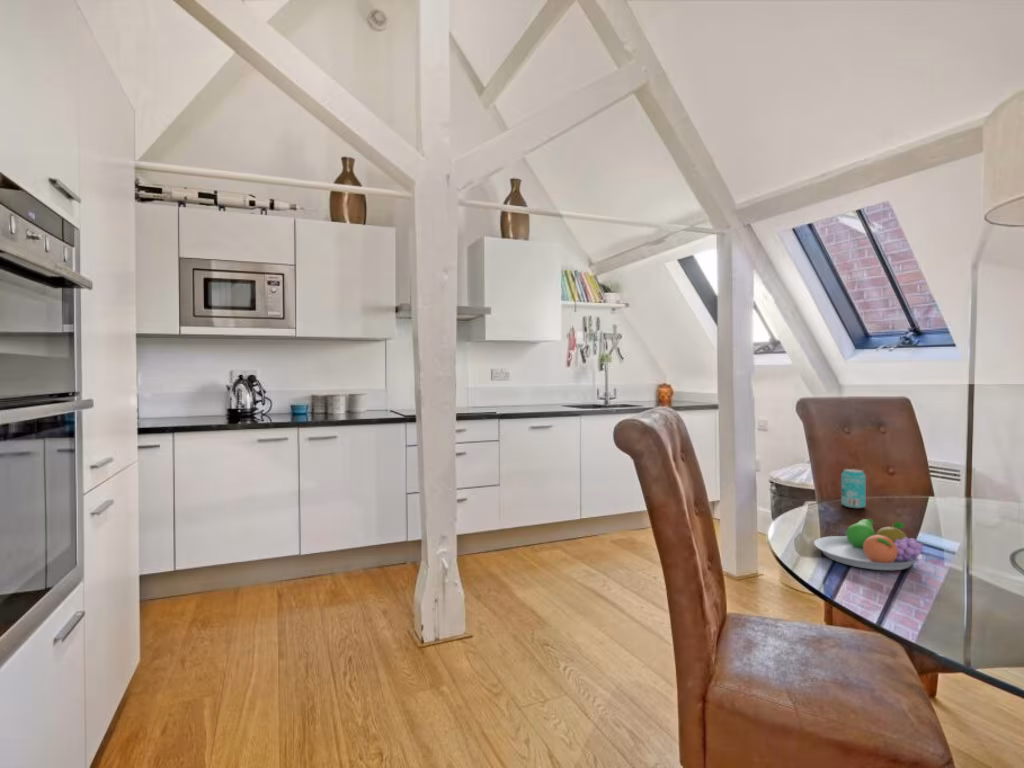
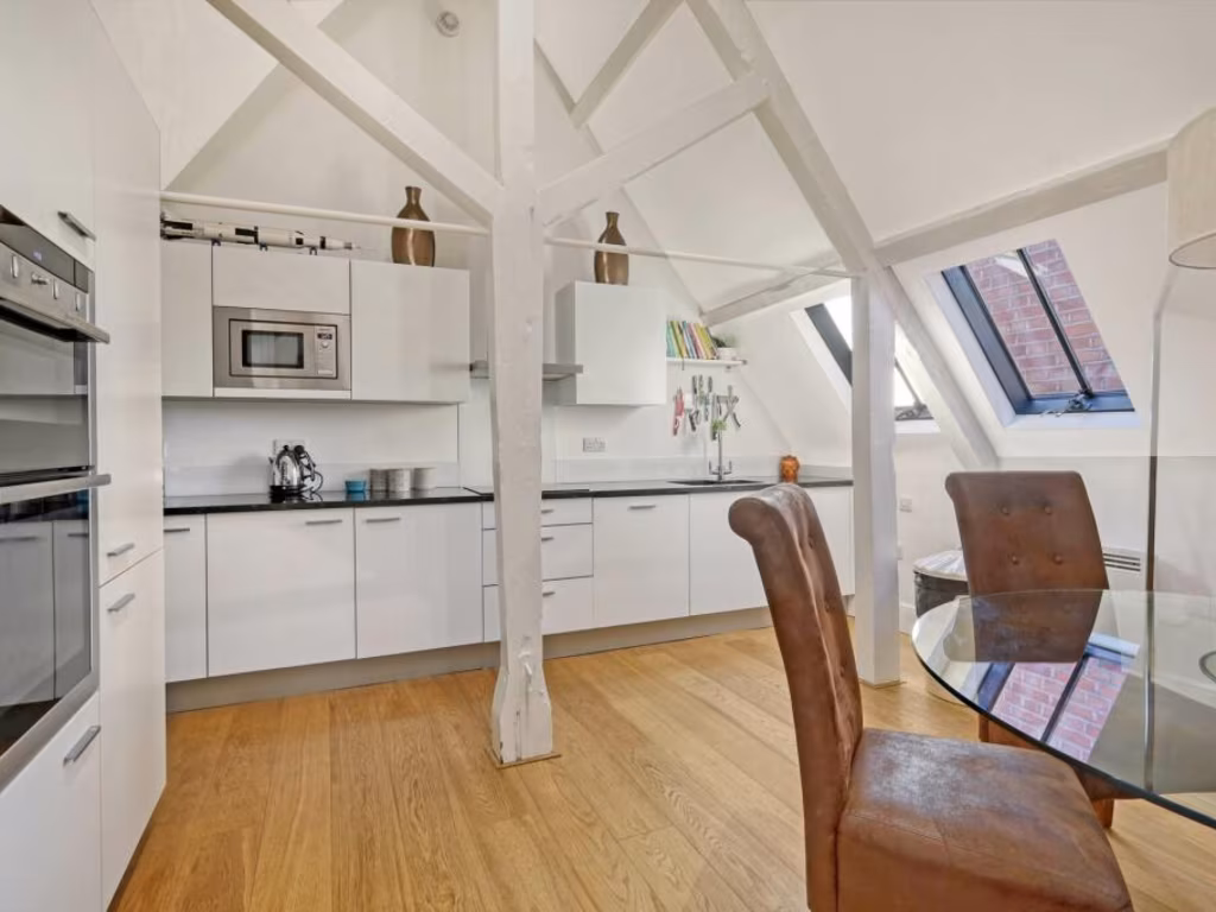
- fruit bowl (867, 539)
- beverage can (853, 488)
